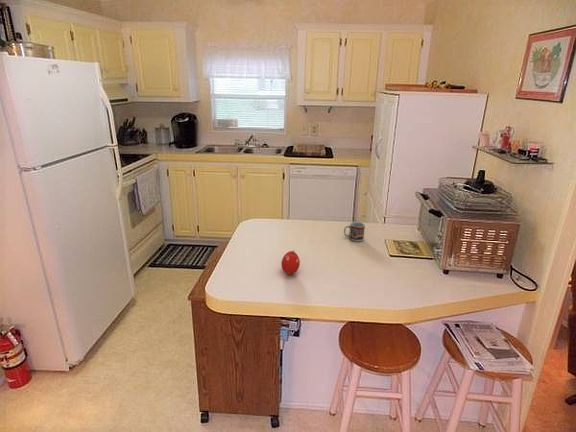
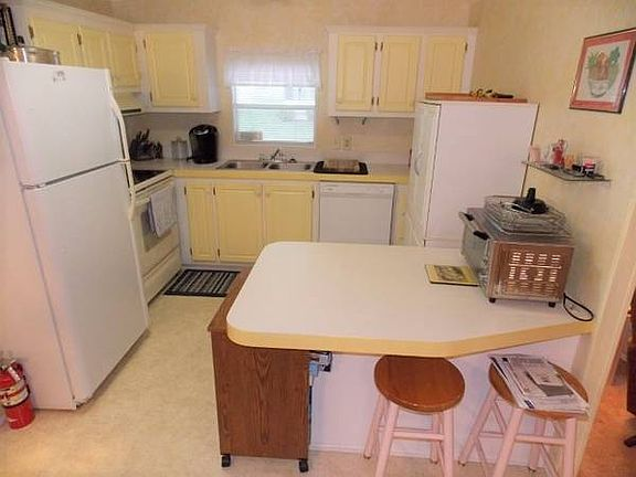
- cup (354, 231)
- fruit (290, 261)
